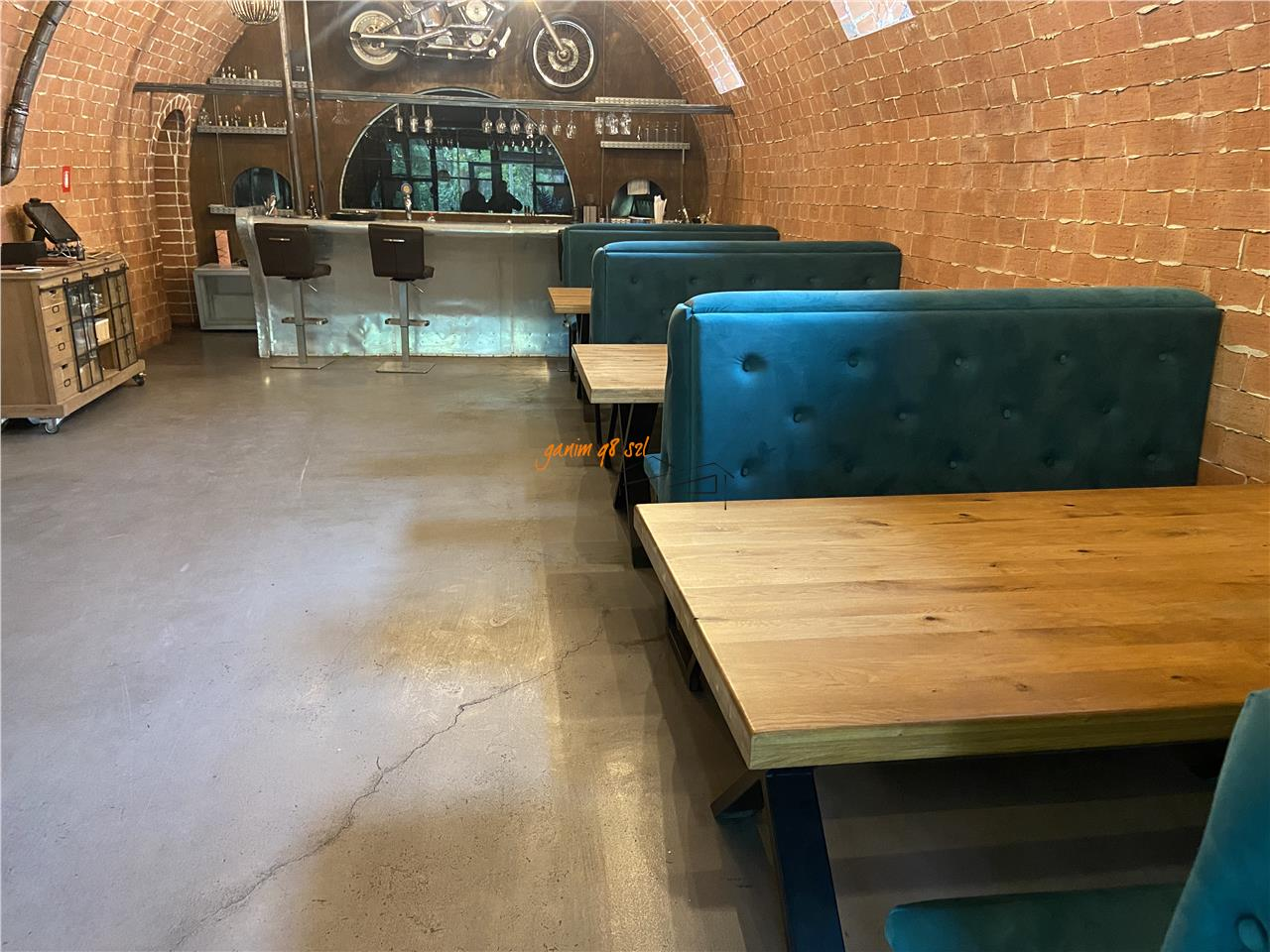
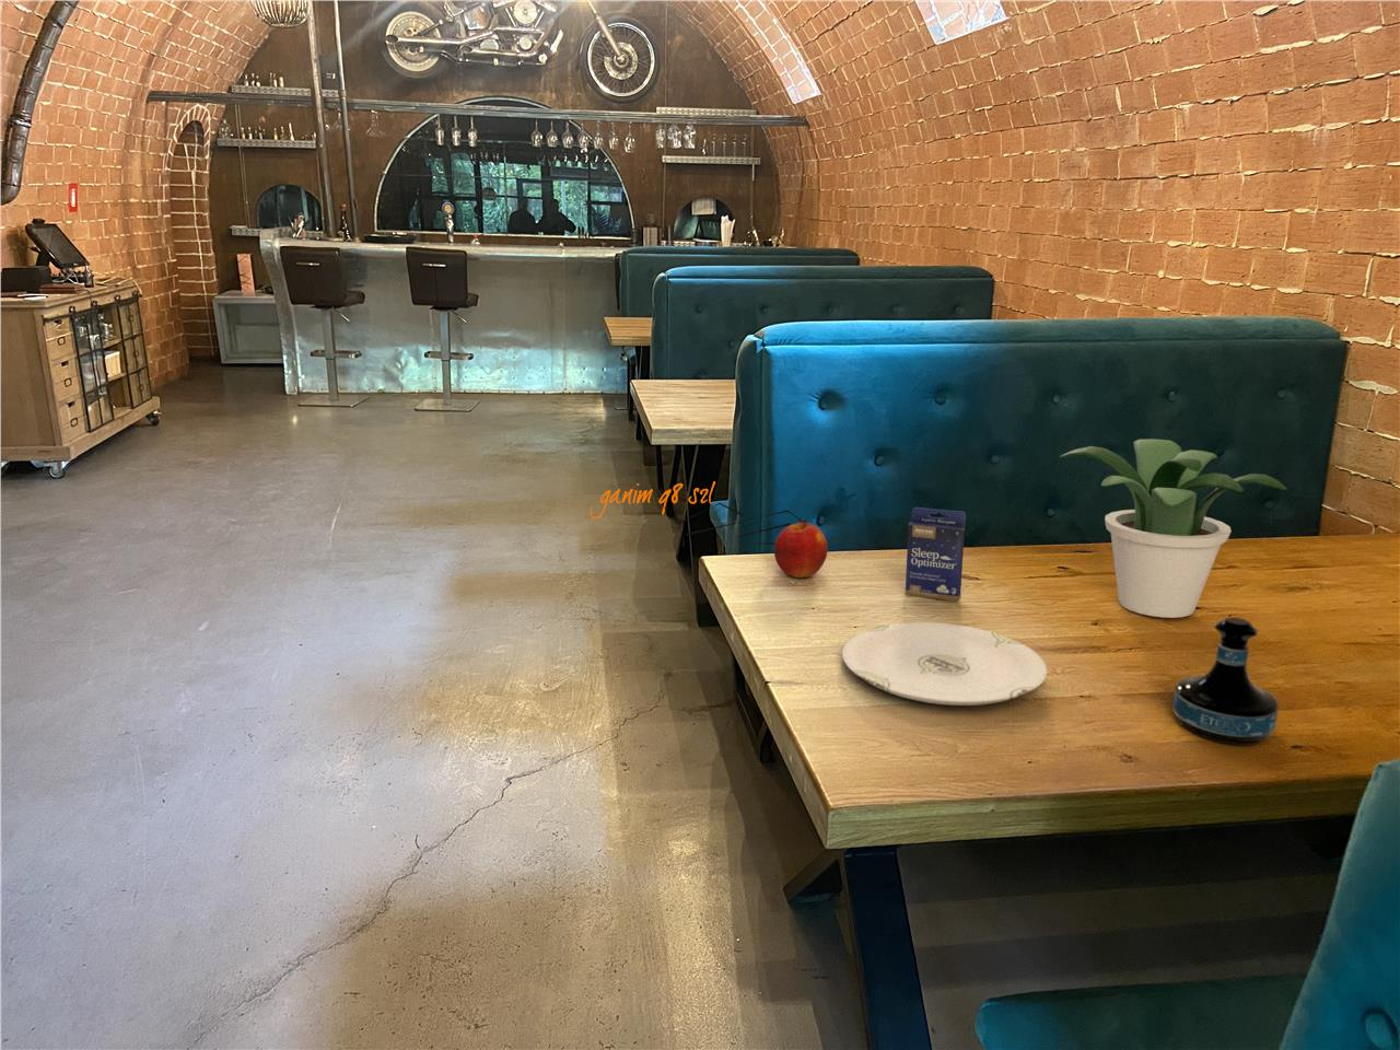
+ tequila bottle (1228, 674)
+ small box (934, 554)
+ potted plant (1156, 526)
+ plate (940, 665)
+ apple (800, 546)
